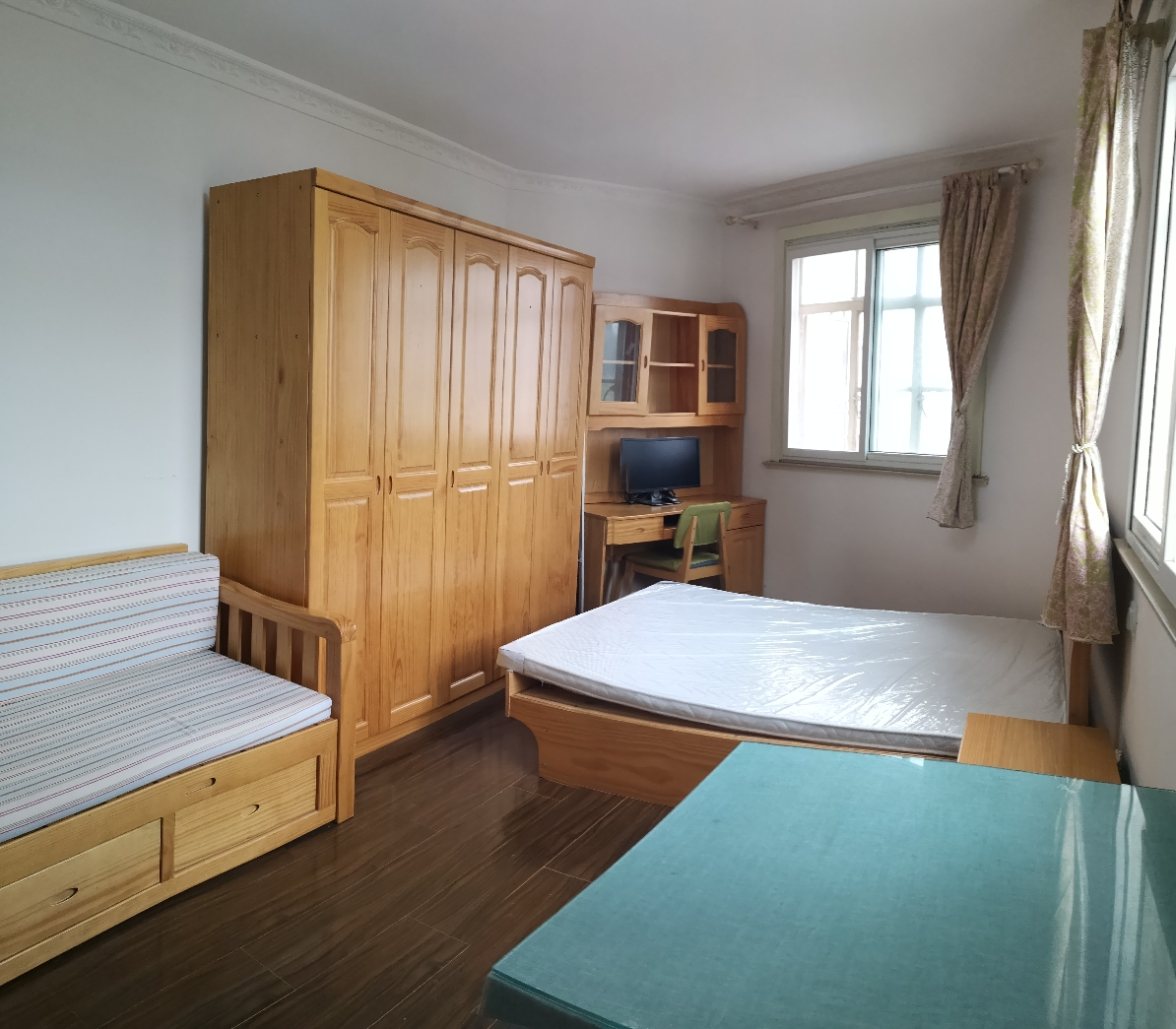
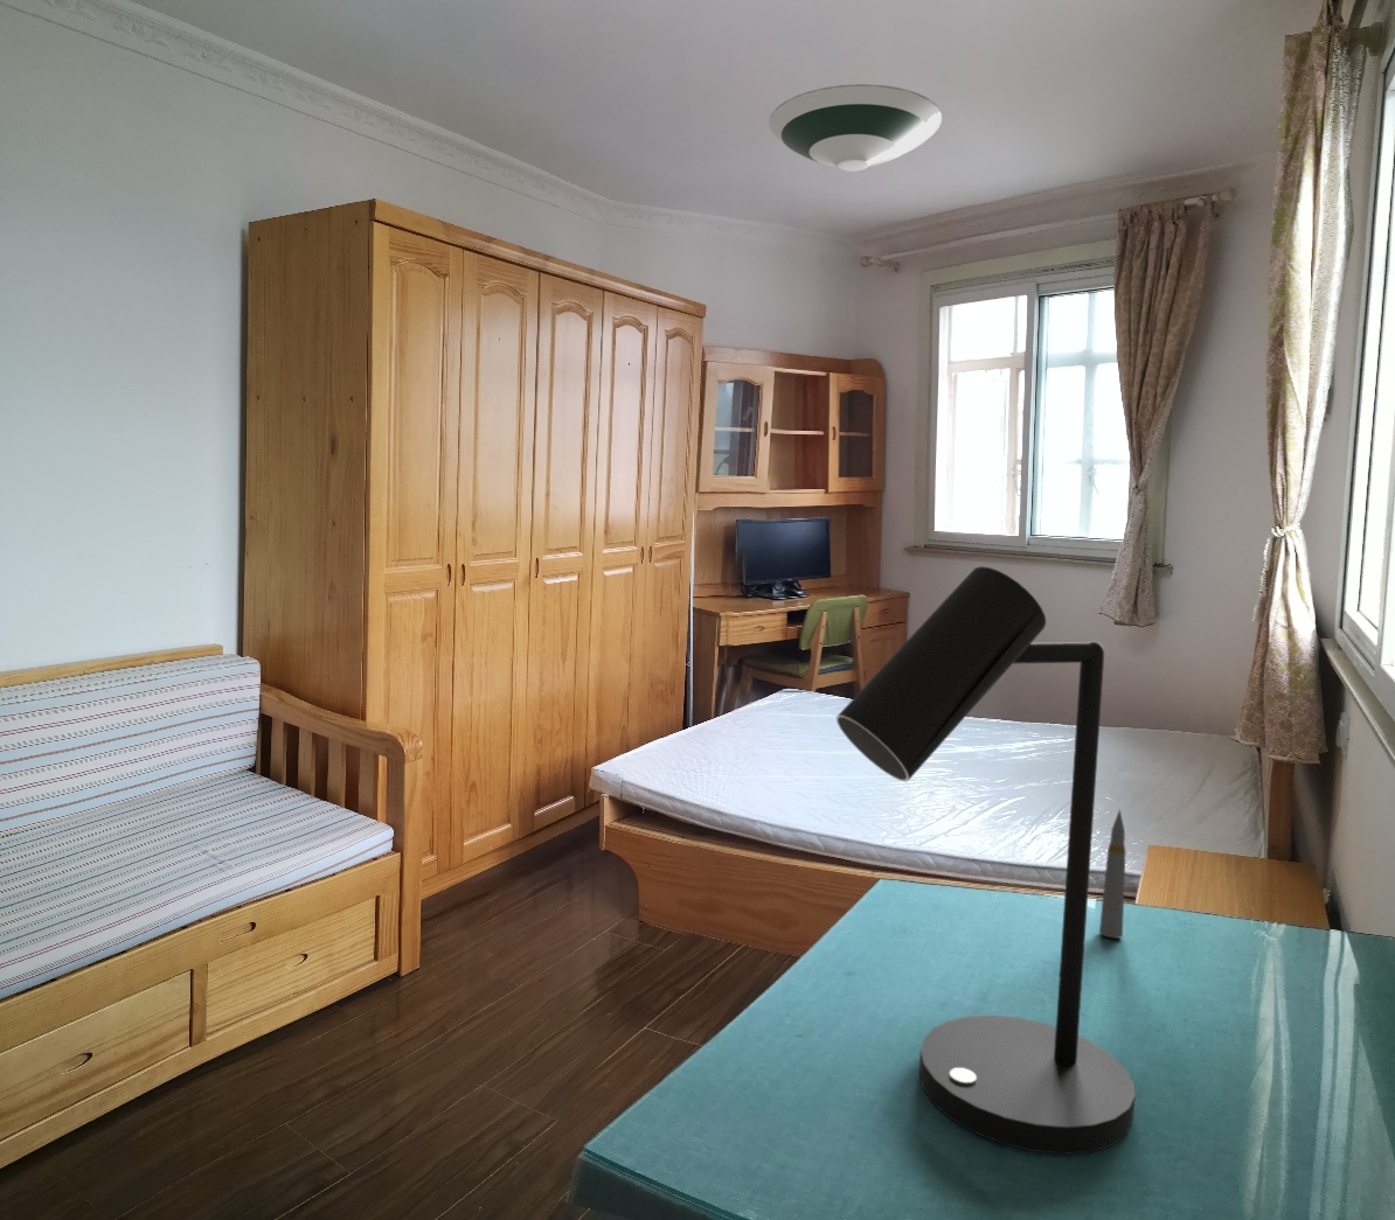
+ bullet (1115, 871)
+ desk lamp (1068, 841)
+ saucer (853, 143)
